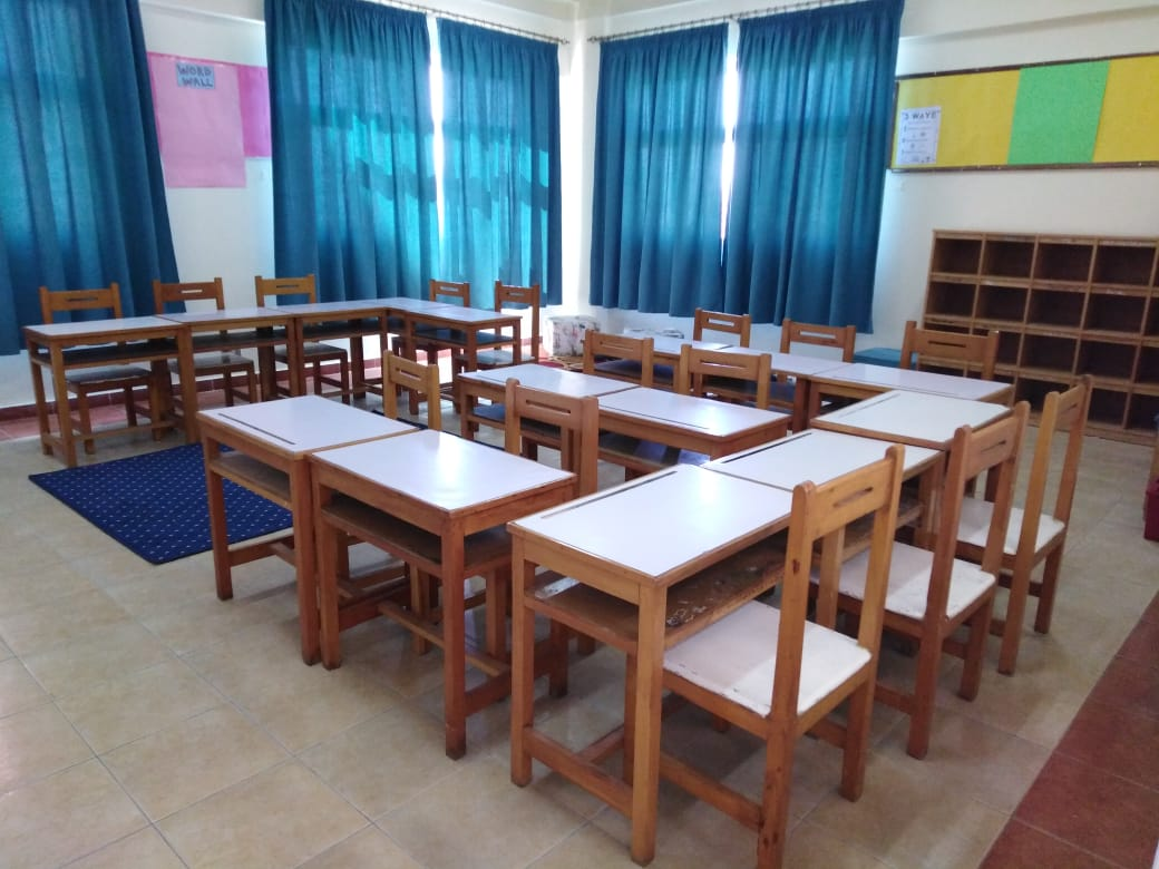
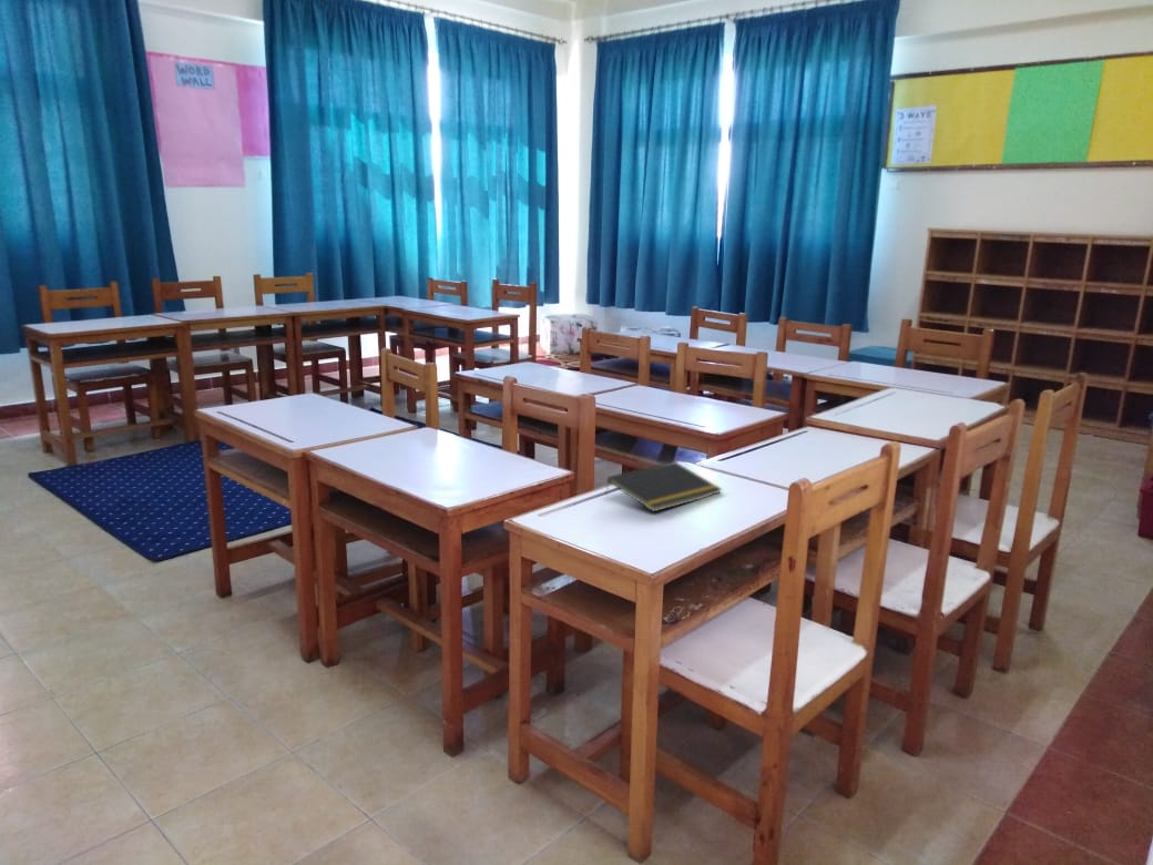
+ notepad (664, 485)
